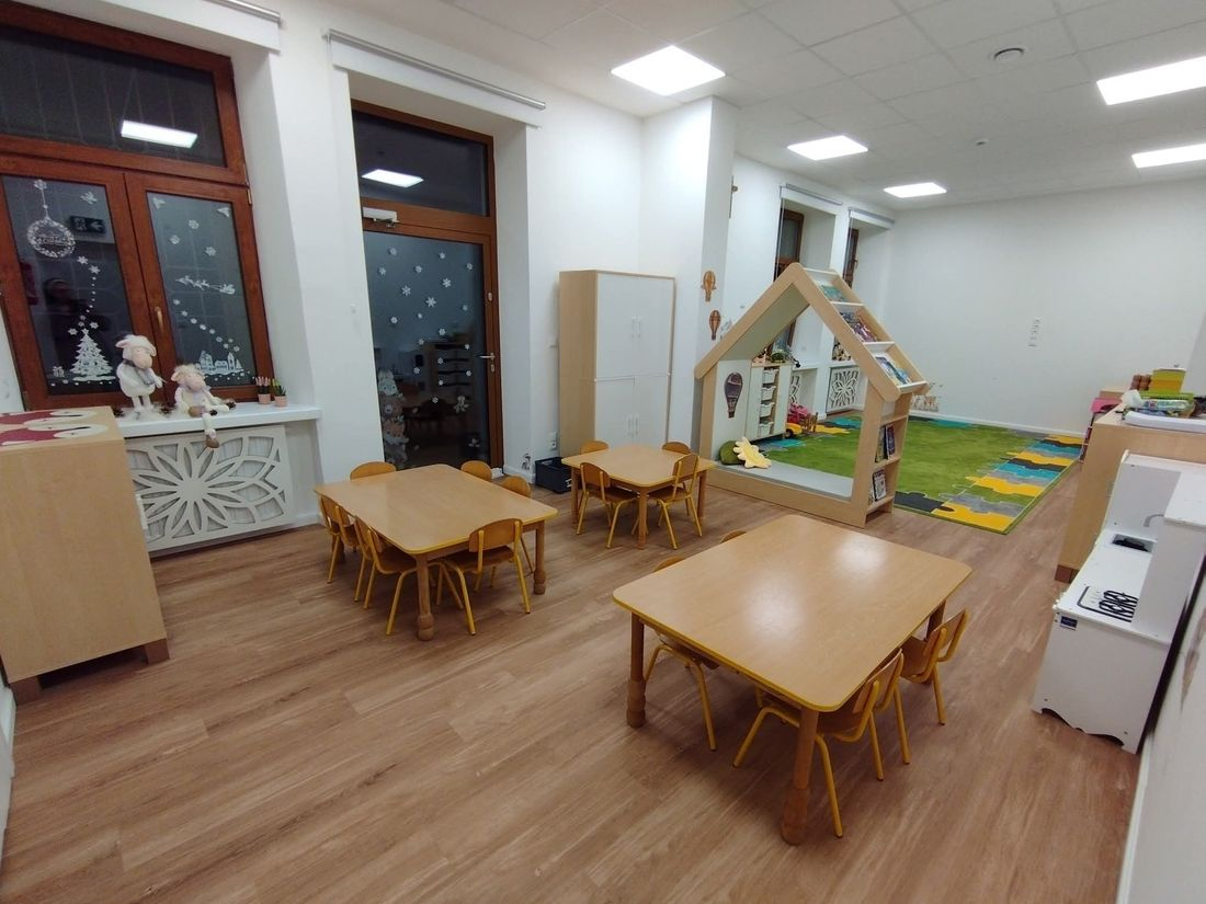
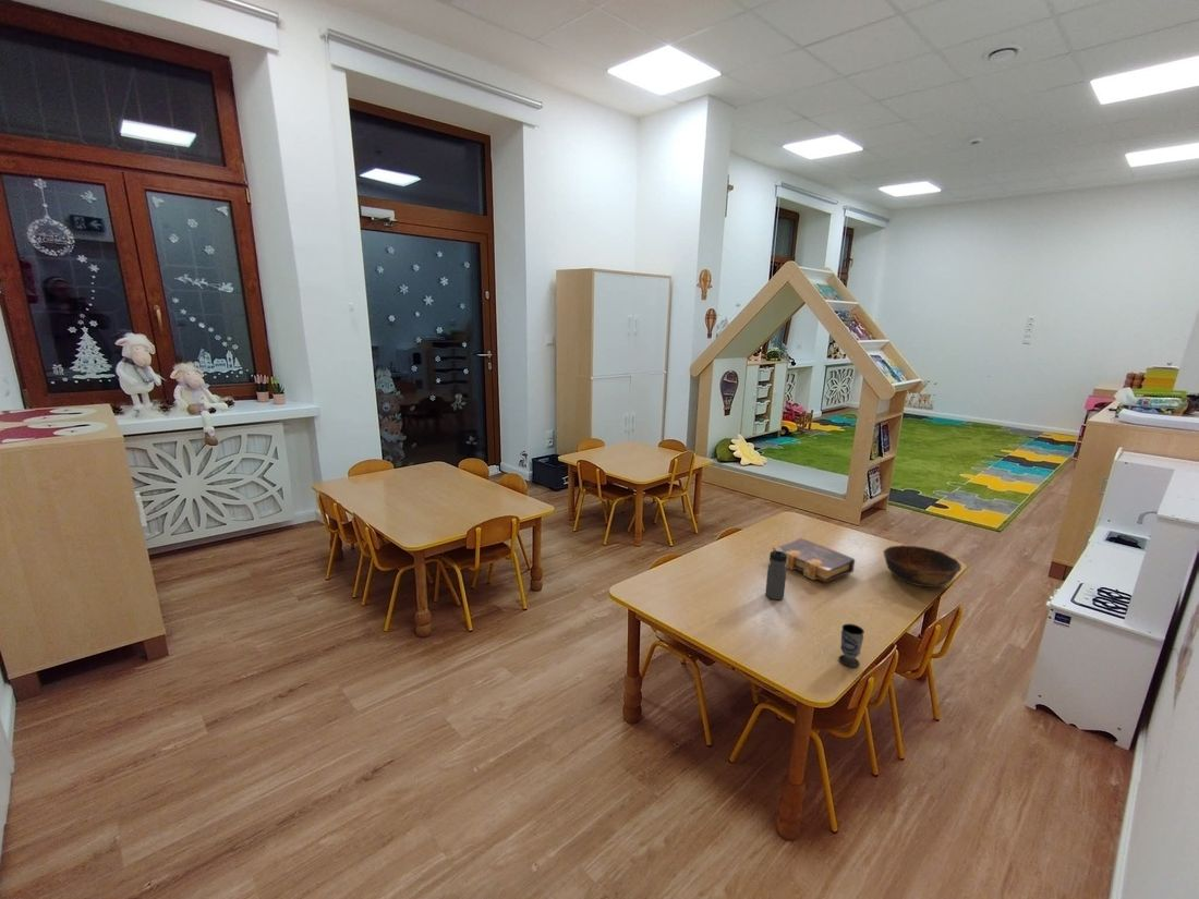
+ water bottle (776, 572)
+ bowl (920, 568)
+ cup (850, 645)
+ book (812, 559)
